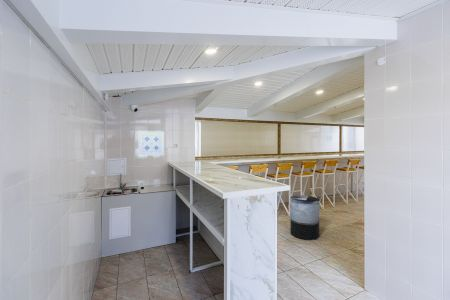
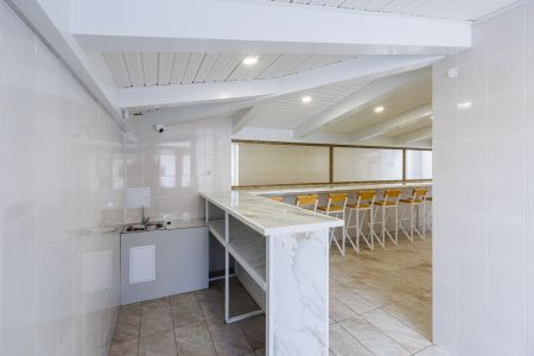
- trash can (304, 216)
- wall art (151, 143)
